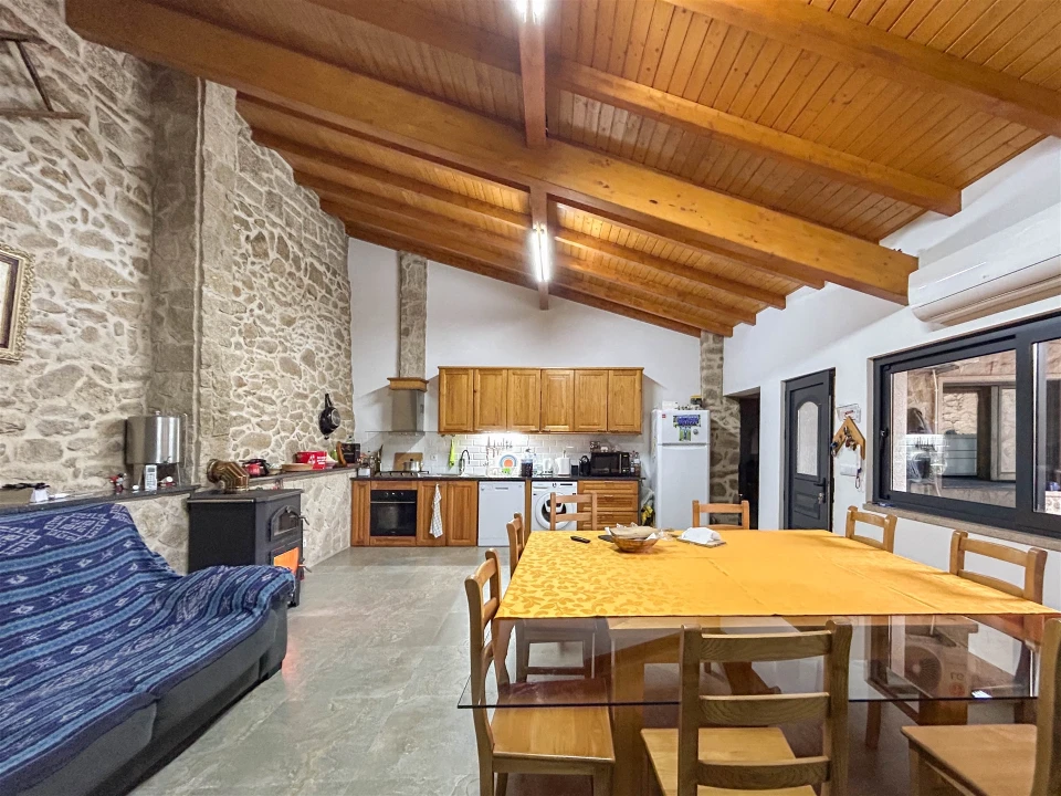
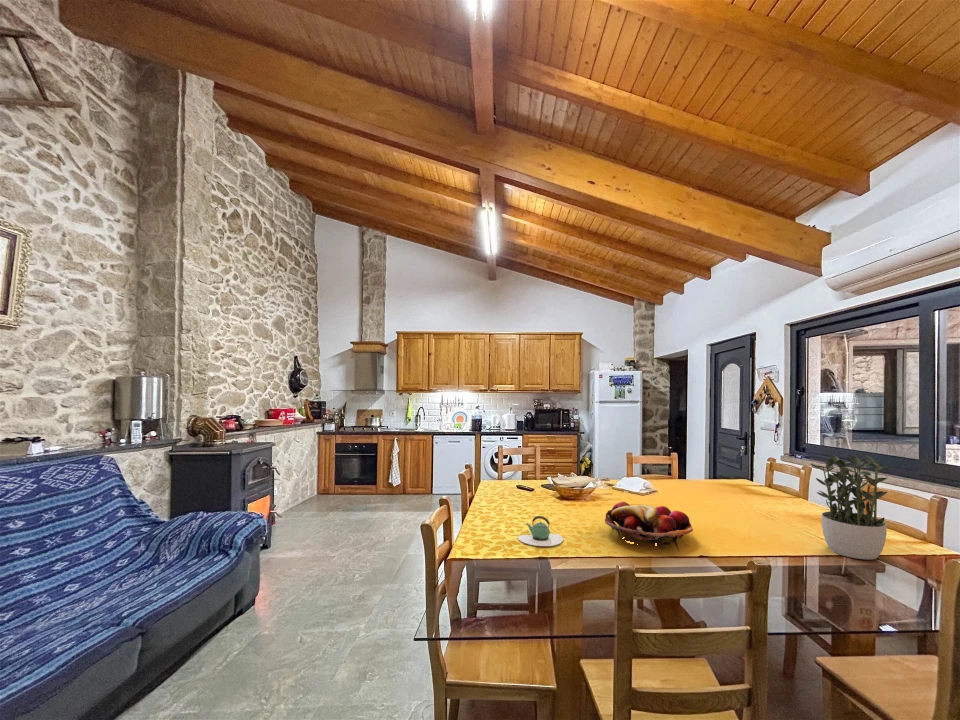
+ fruit basket (647, 520)
+ teapot (540, 527)
+ potted plant (850, 501)
